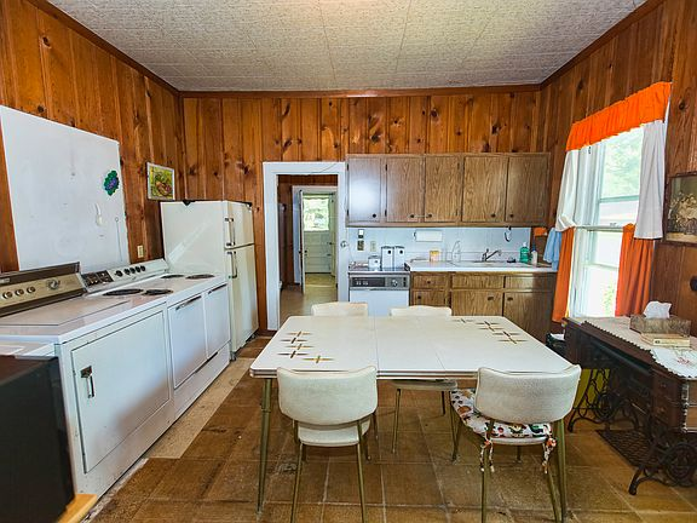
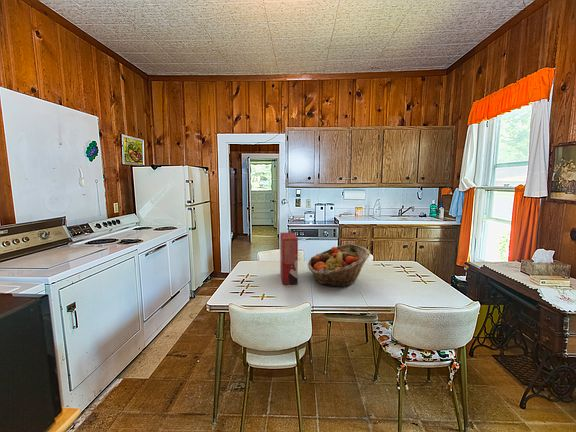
+ cereal box (288, 257)
+ fruit basket (337, 263)
